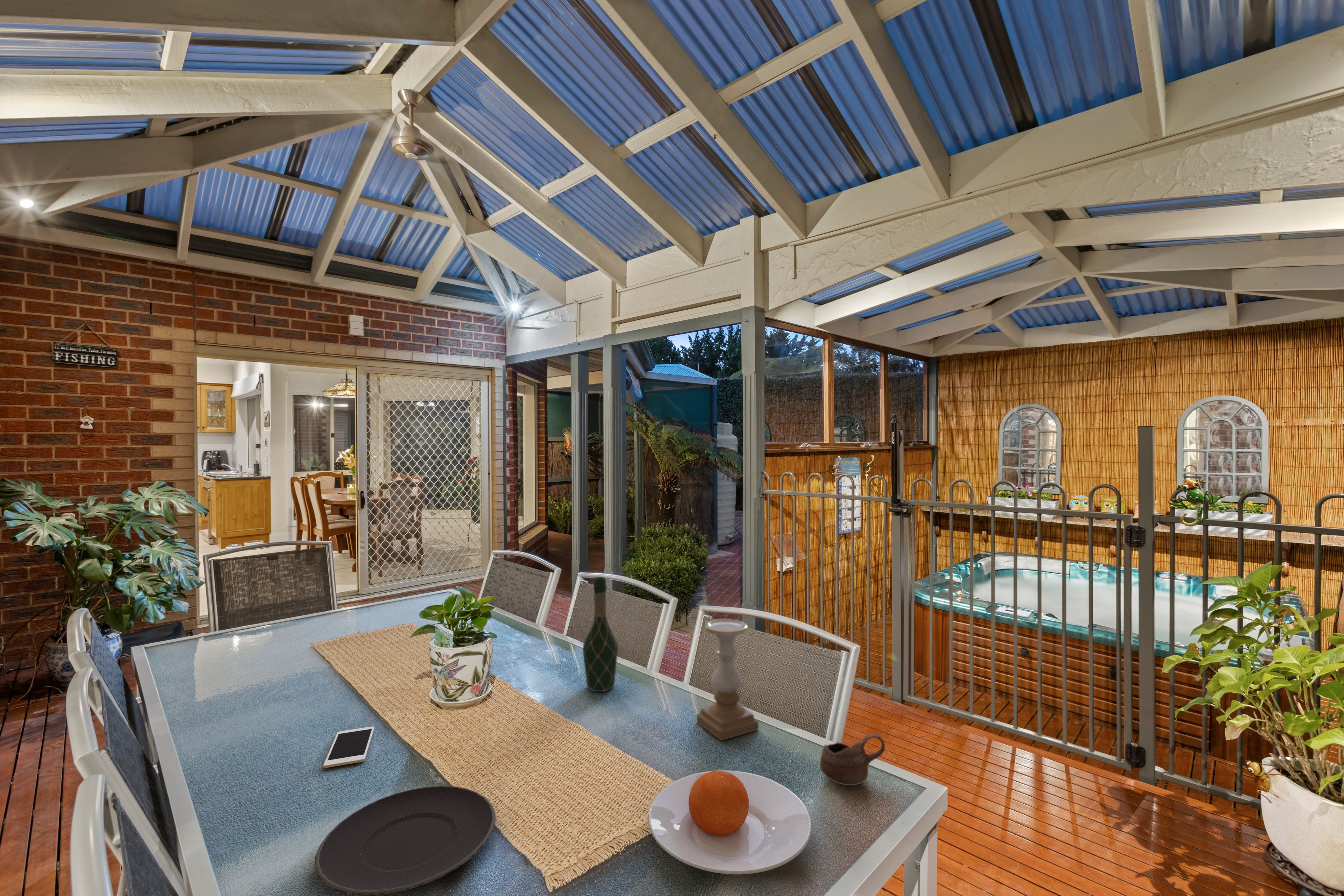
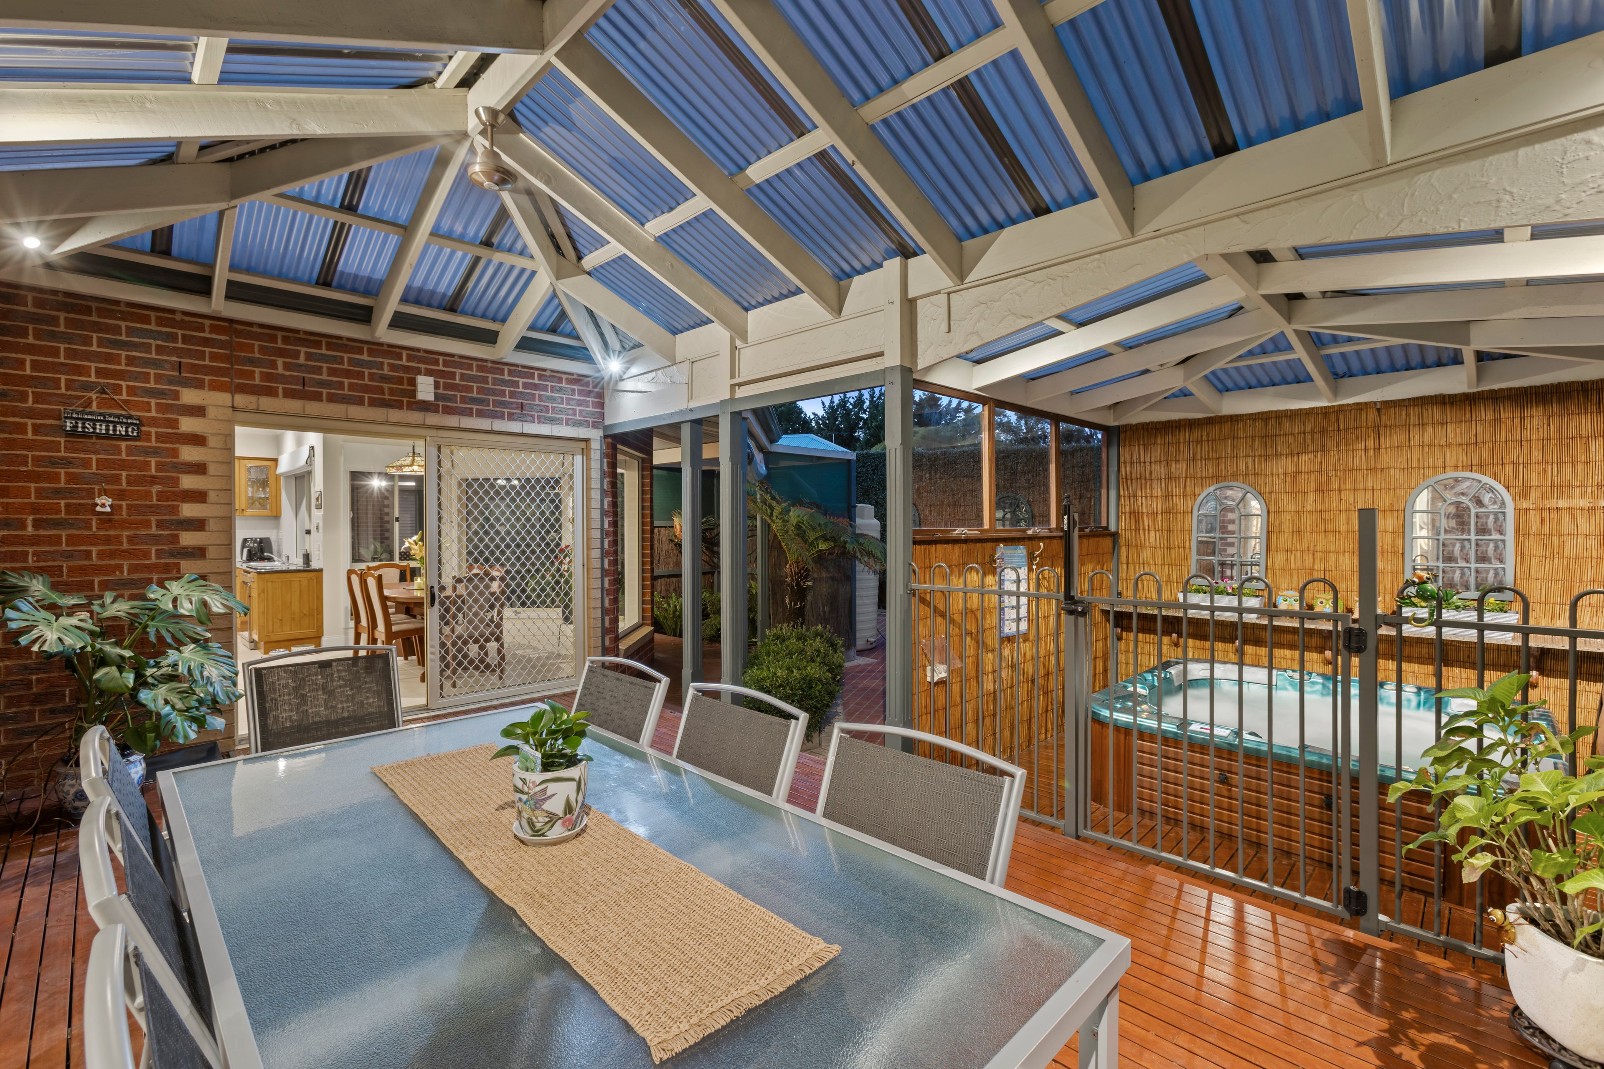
- cup (850, 758)
- cell phone (350, 746)
- candle holder (727, 675)
- wine bottle (600, 633)
- plate (729, 809)
- plate (410, 838)
